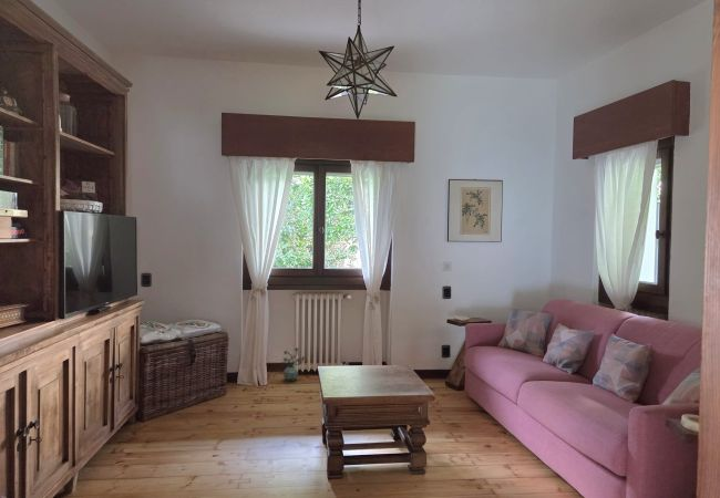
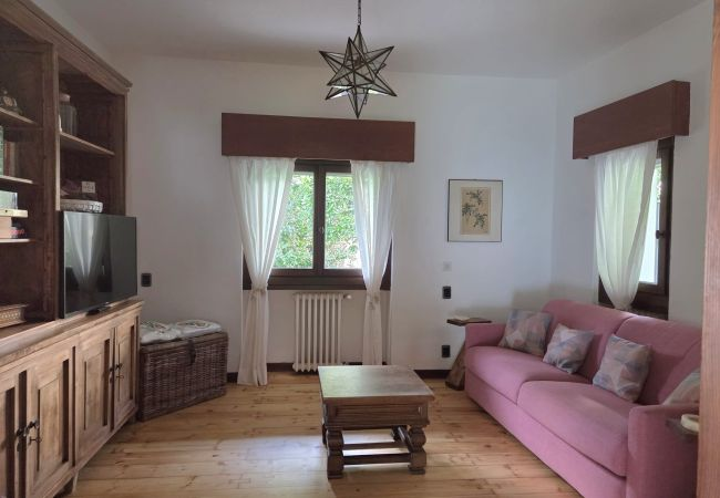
- potted plant (292, 363)
